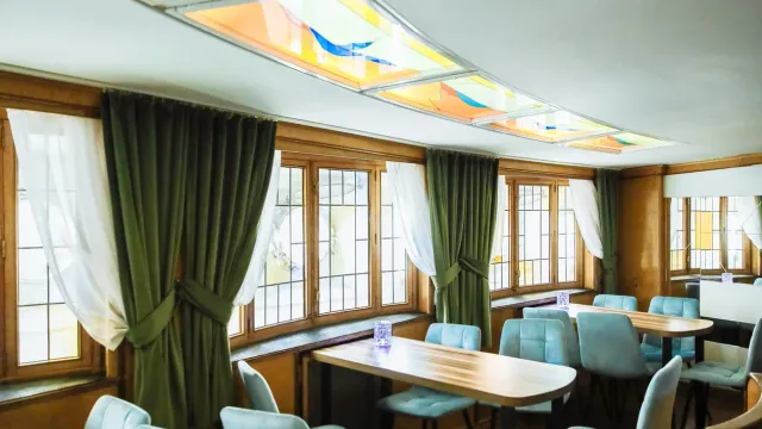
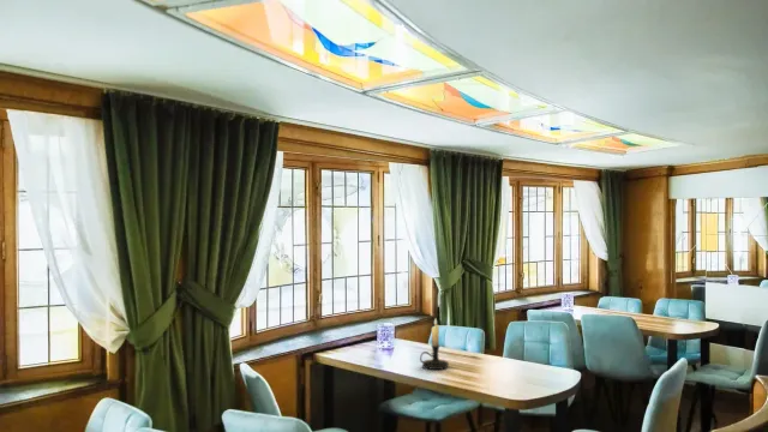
+ candle holder (432, 342)
